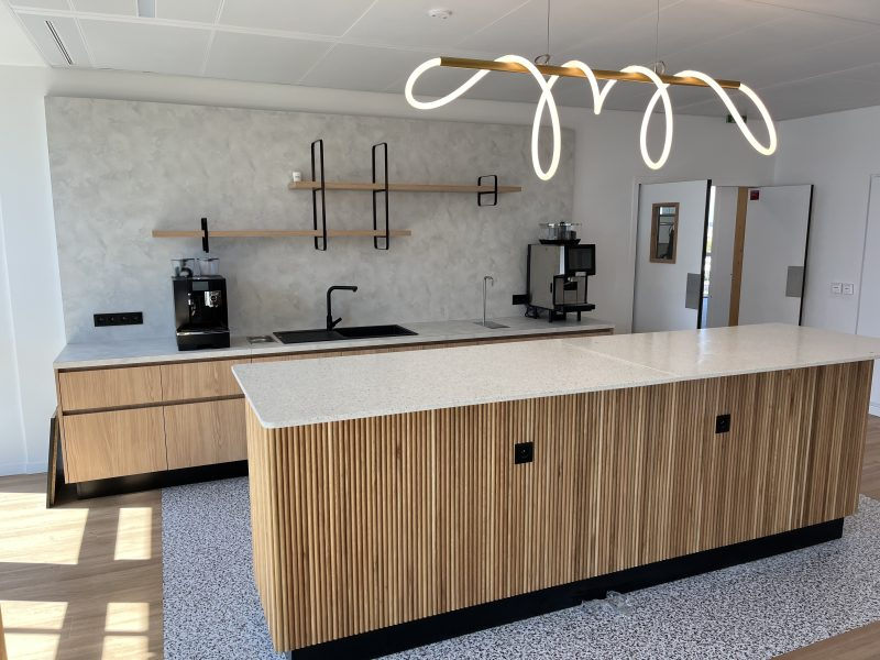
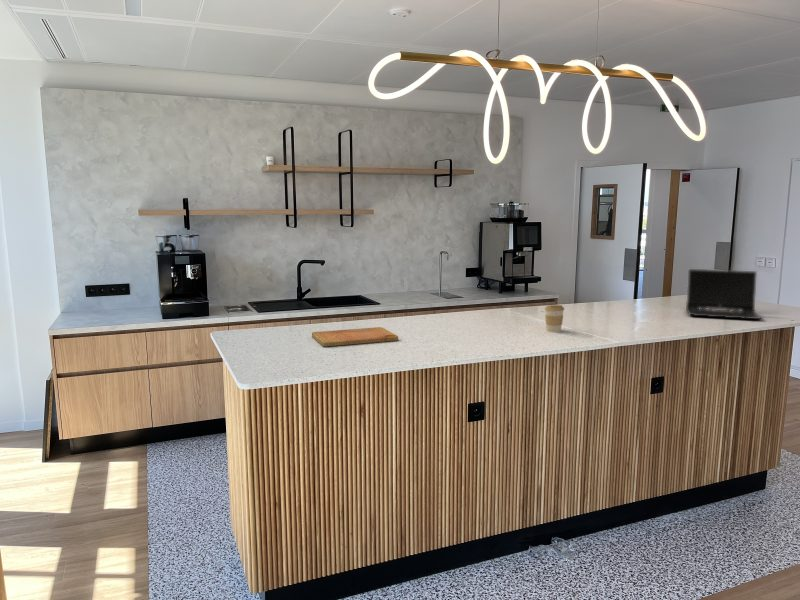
+ cutting board (354, 336)
+ laptop computer (723, 293)
+ coffee cup (554, 317)
